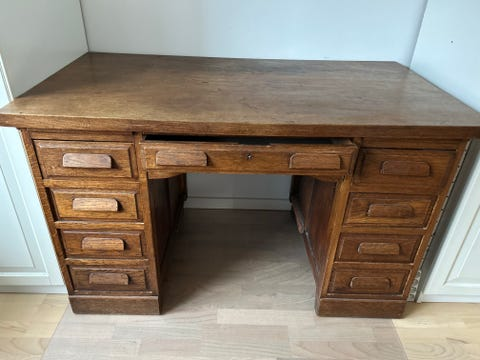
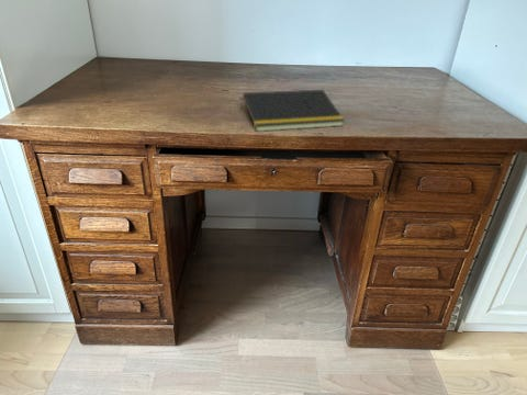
+ notepad (292, 109)
